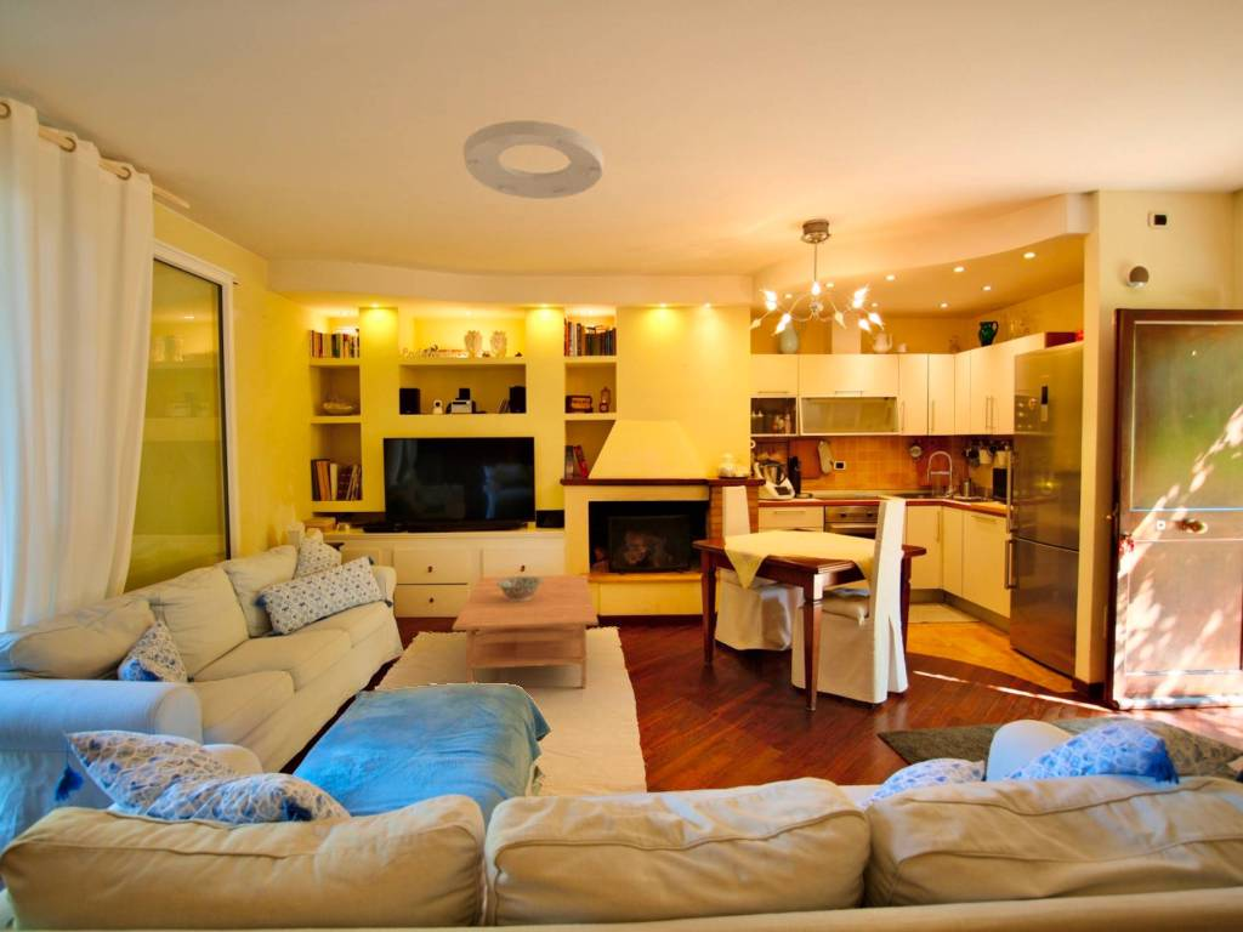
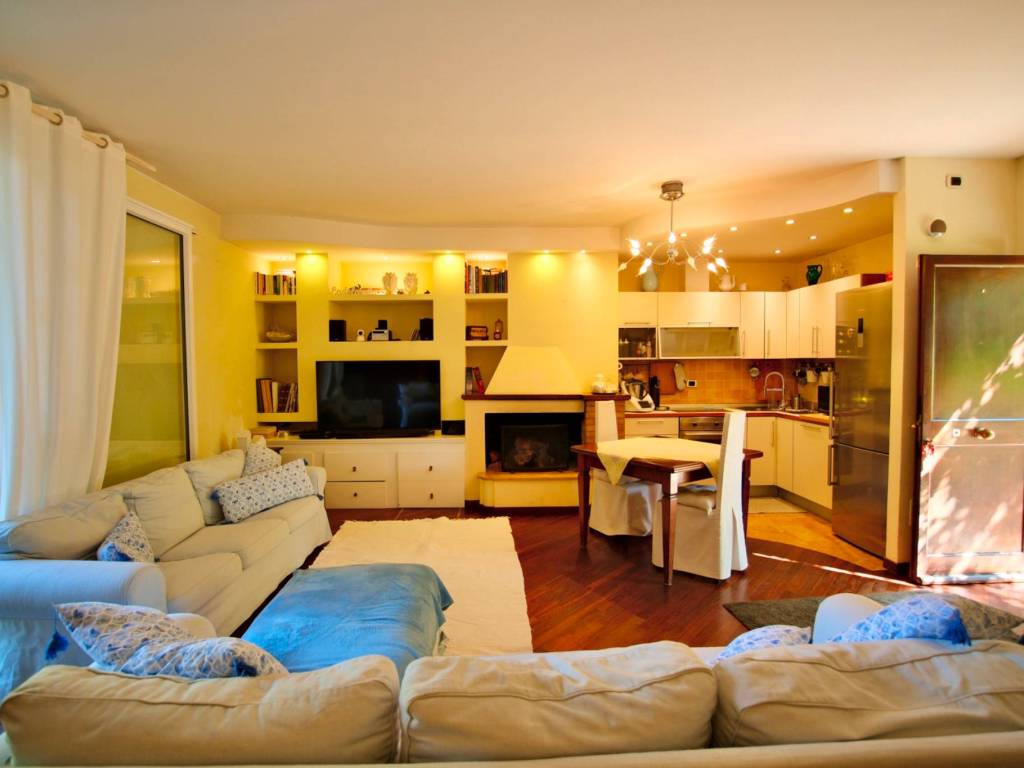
- coffee table (530, 626)
- ceiling light (534, 172)
- decorative bowl (520, 589)
